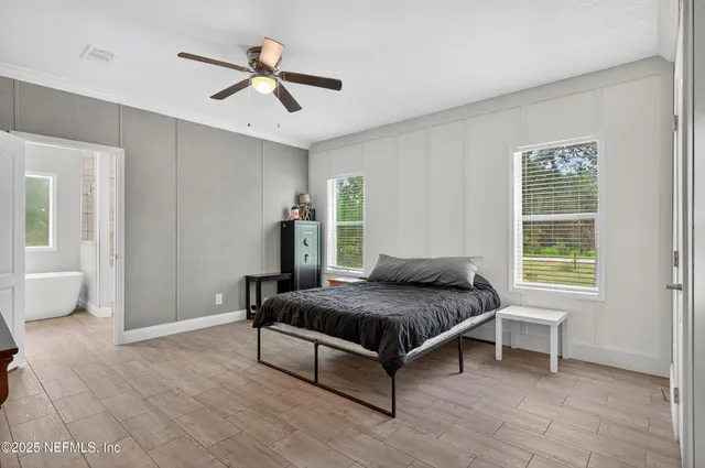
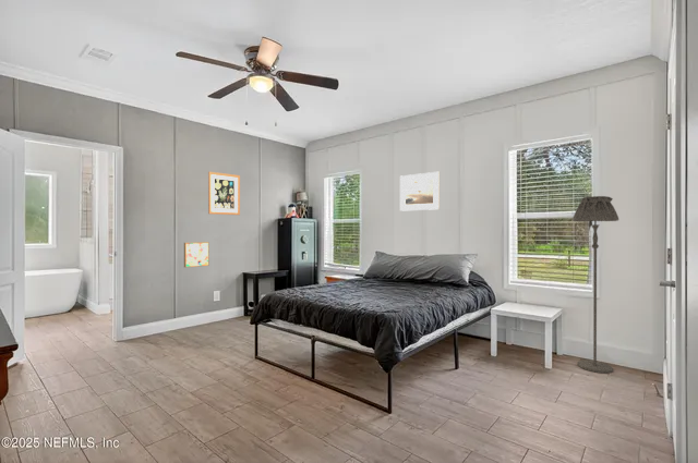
+ wall art (225, 194)
+ wall art (196, 254)
+ floor lamp (594, 281)
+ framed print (419, 192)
